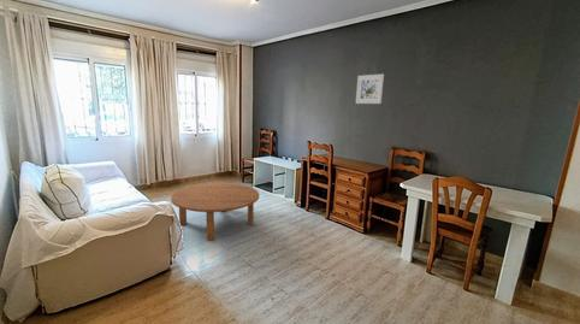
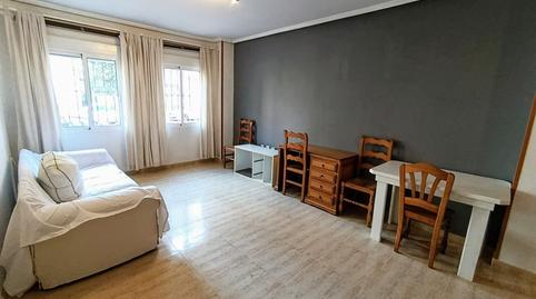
- coffee table (217, 208)
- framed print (368, 89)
